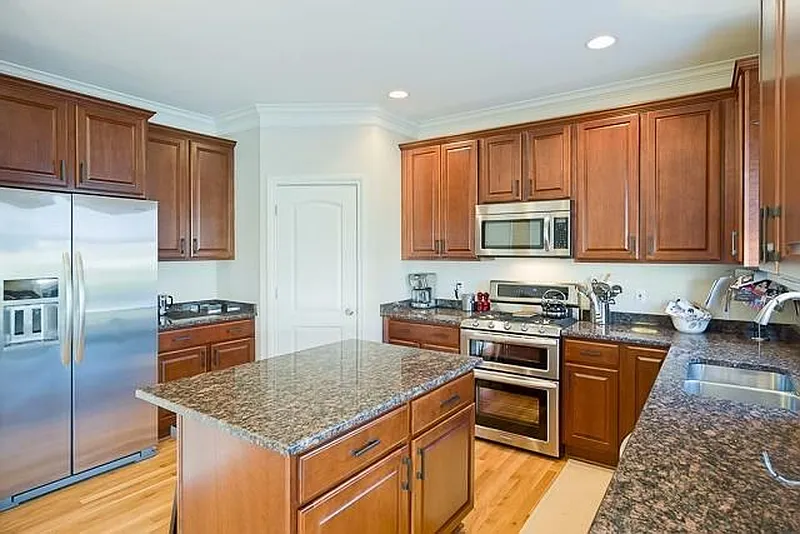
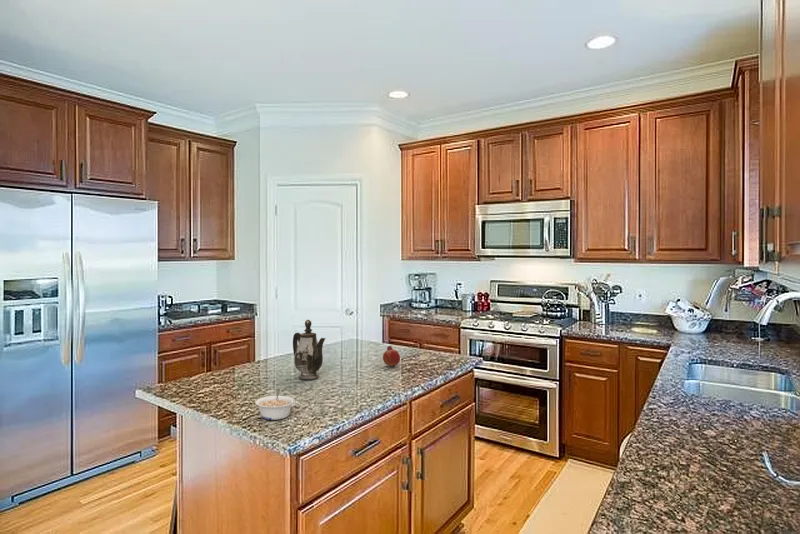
+ legume (274, 406)
+ teapot (309, 348)
+ fruit (391, 356)
